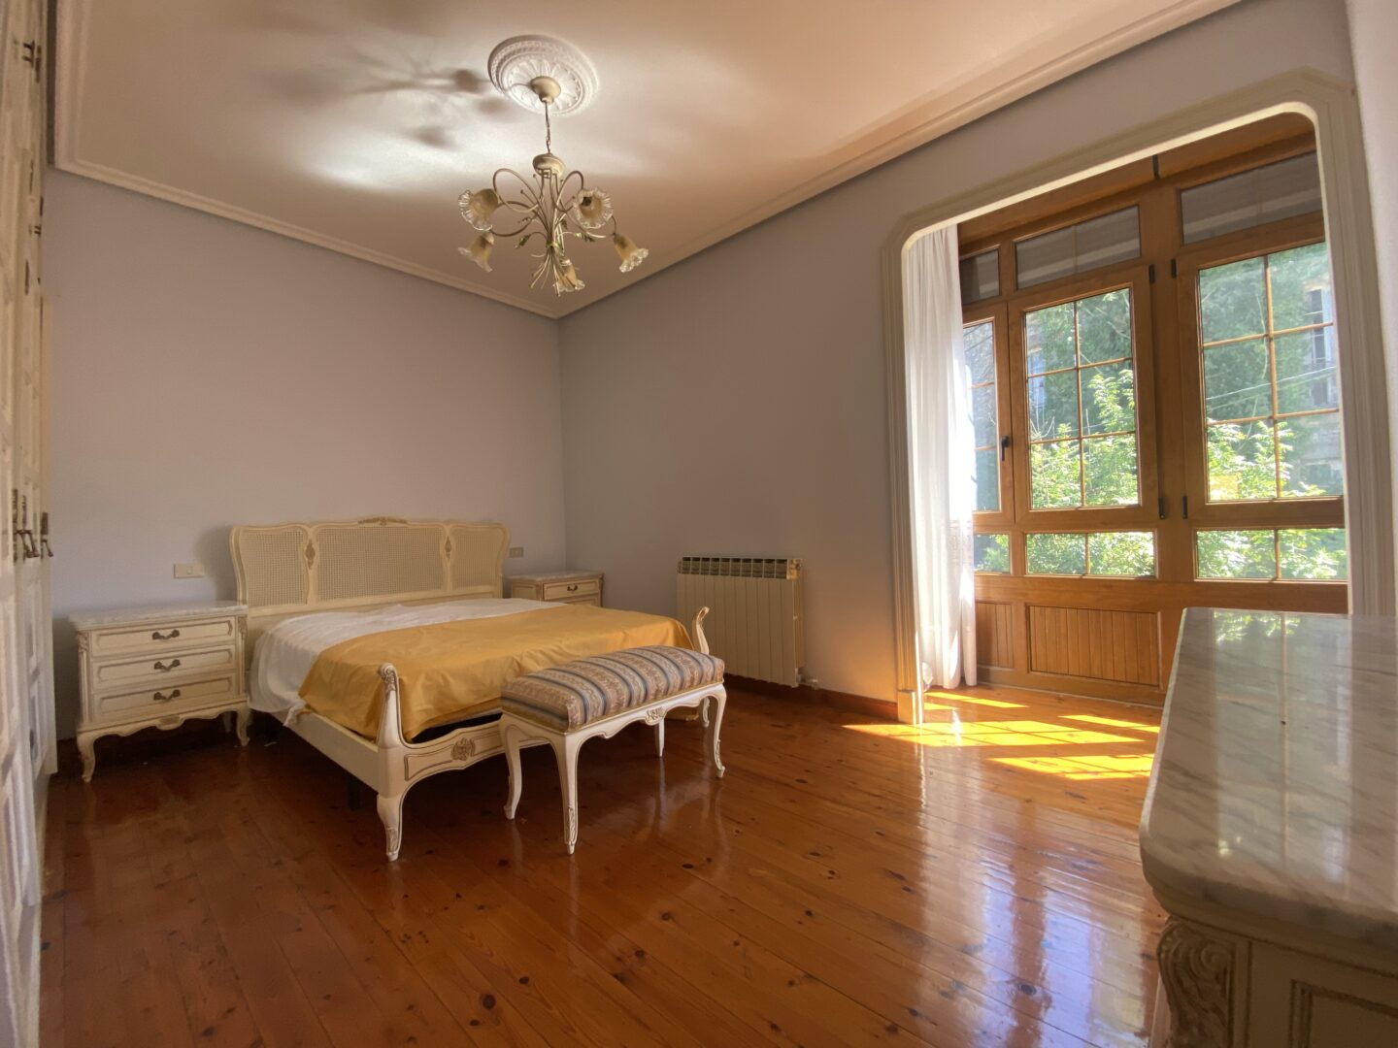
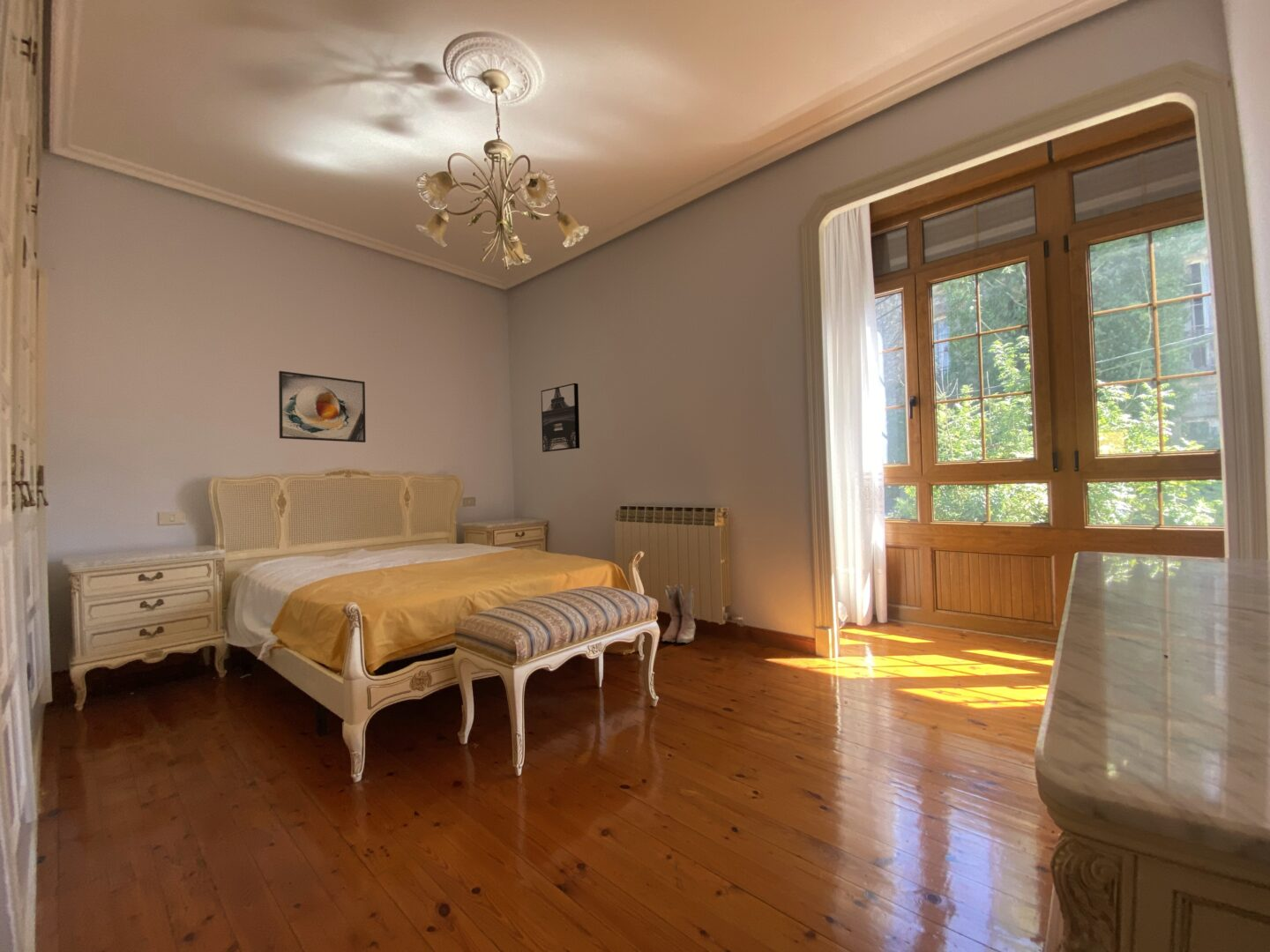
+ boots (678, 612)
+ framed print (324, 408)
+ wall art (559, 419)
